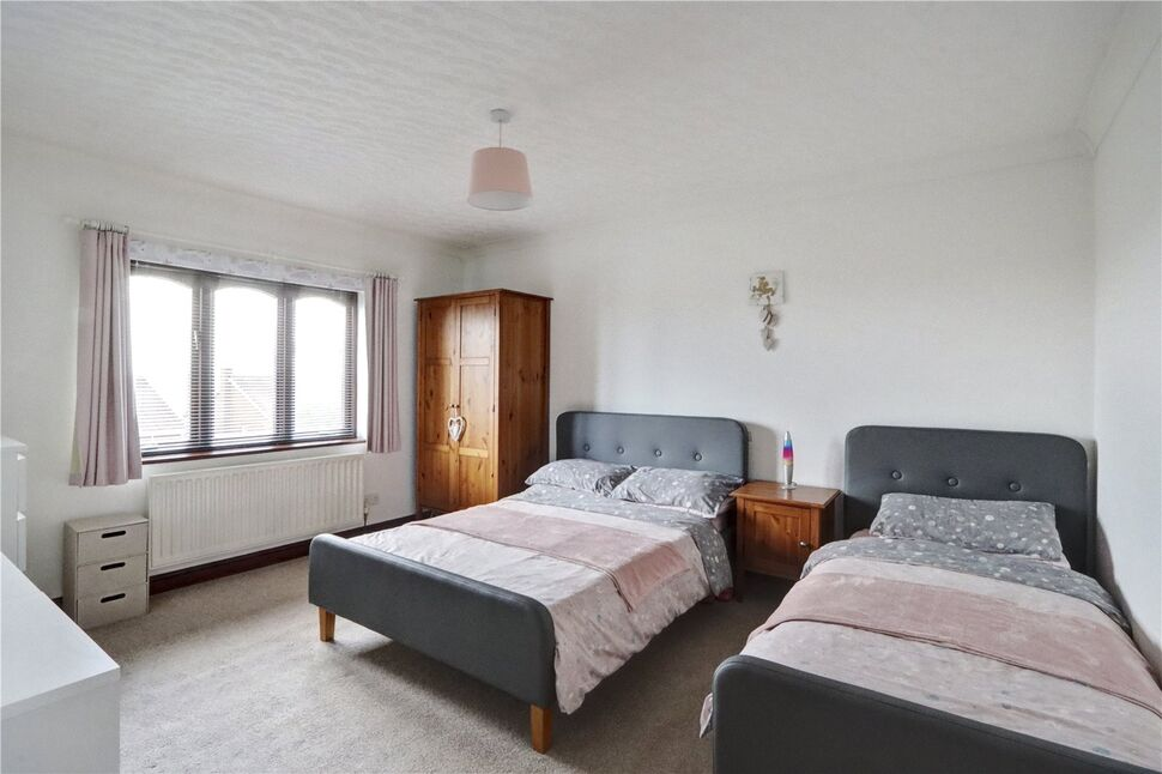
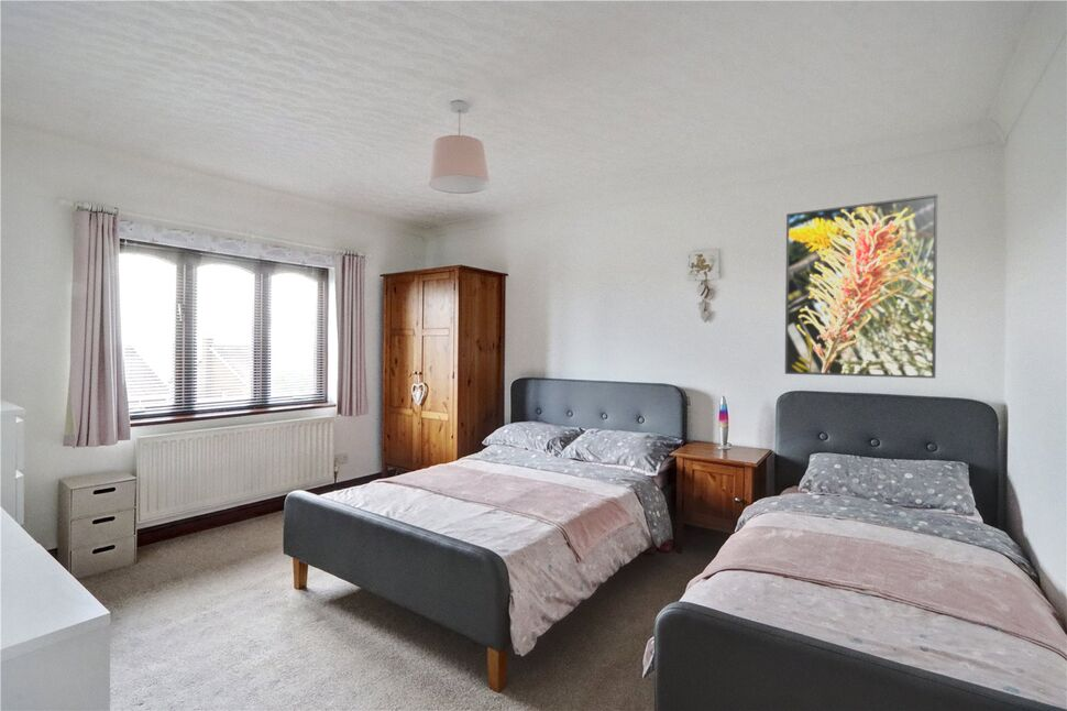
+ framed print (856, 289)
